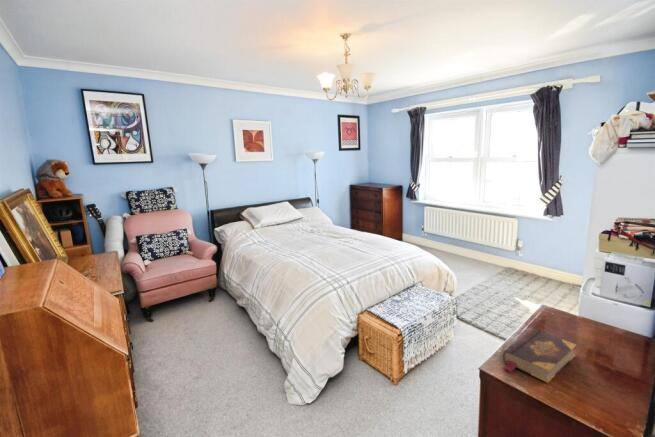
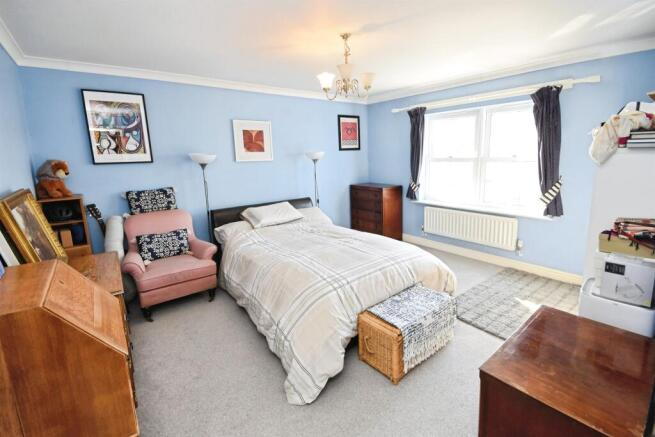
- book (537, 354)
